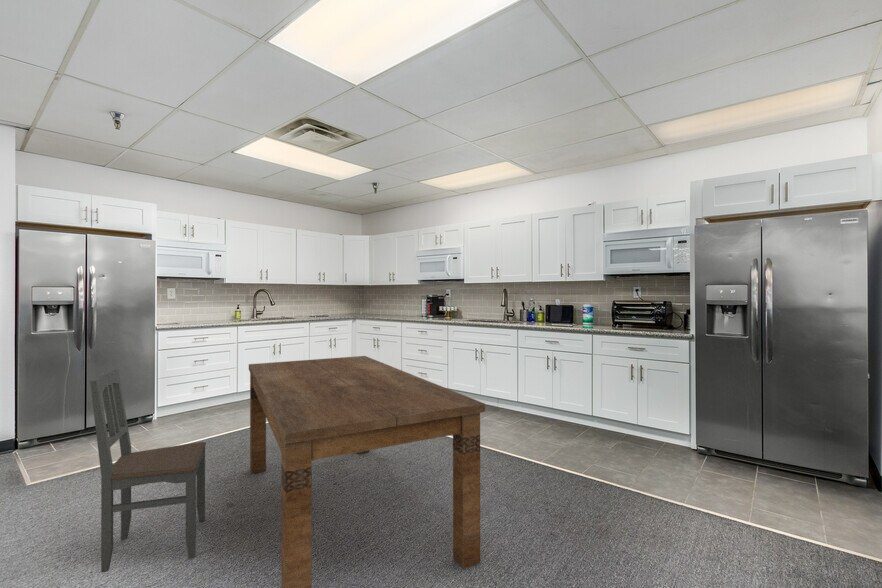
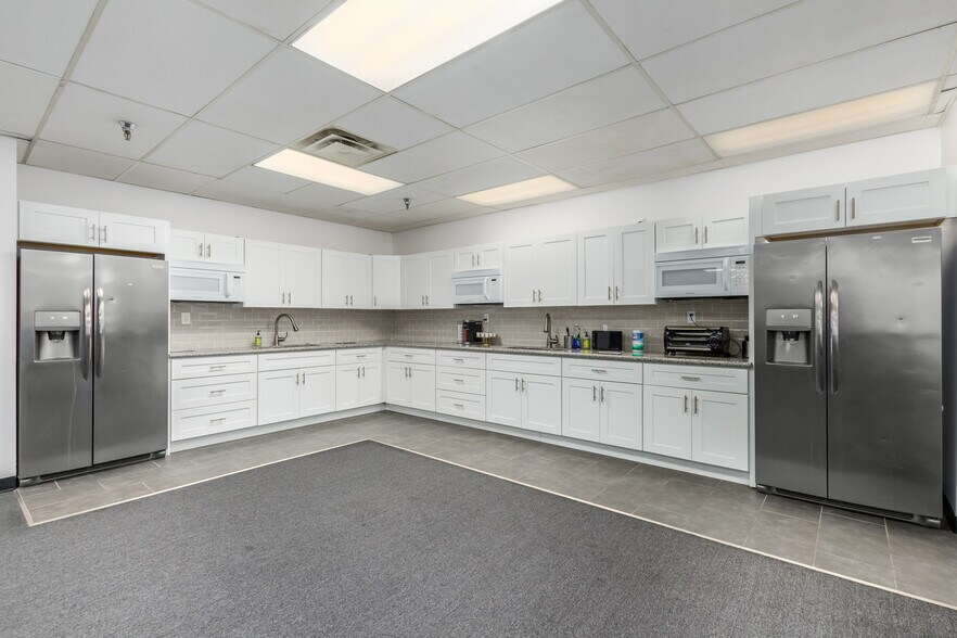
- dining table (340, 442)
- dining chair (153, 457)
